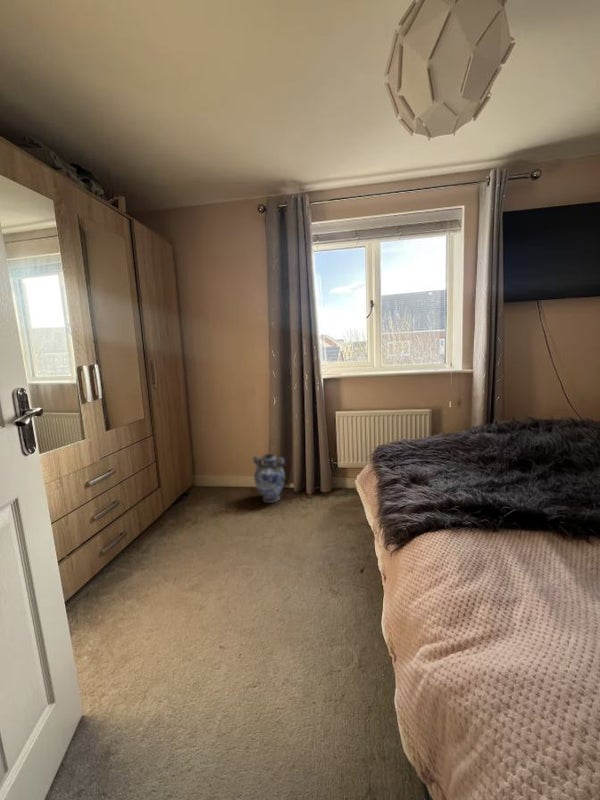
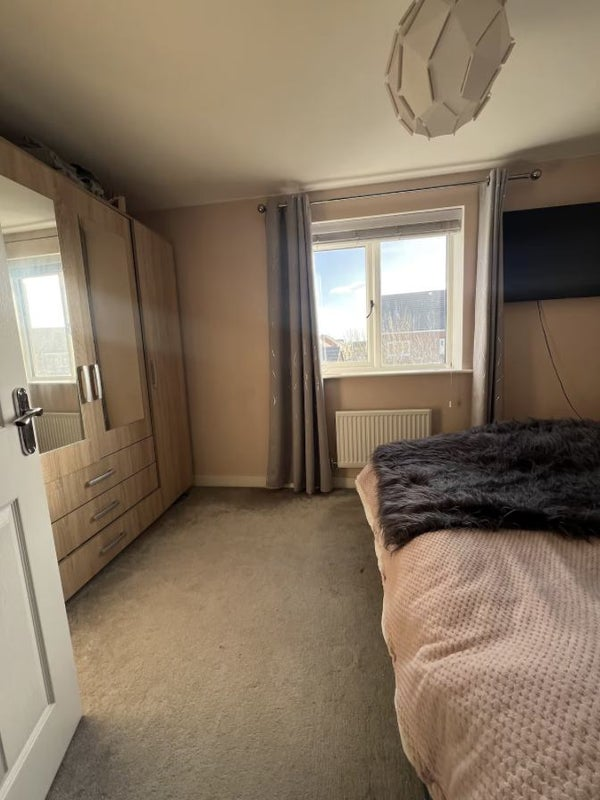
- vase (269, 477)
